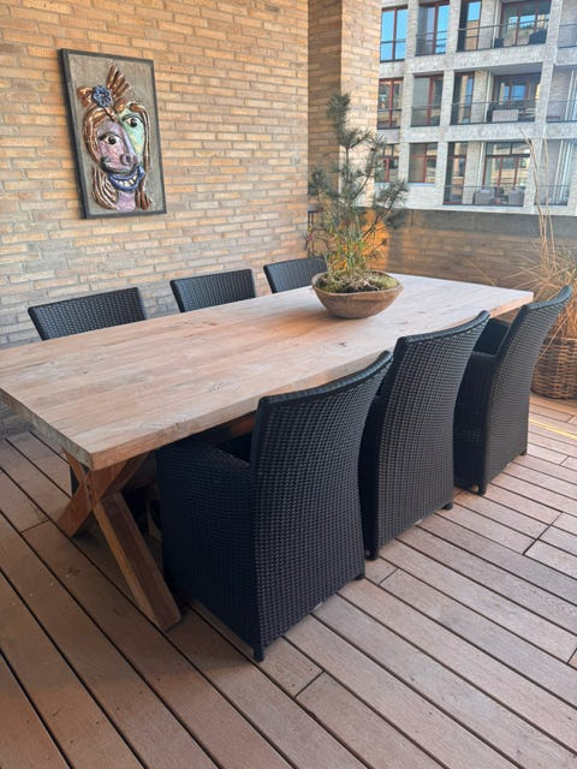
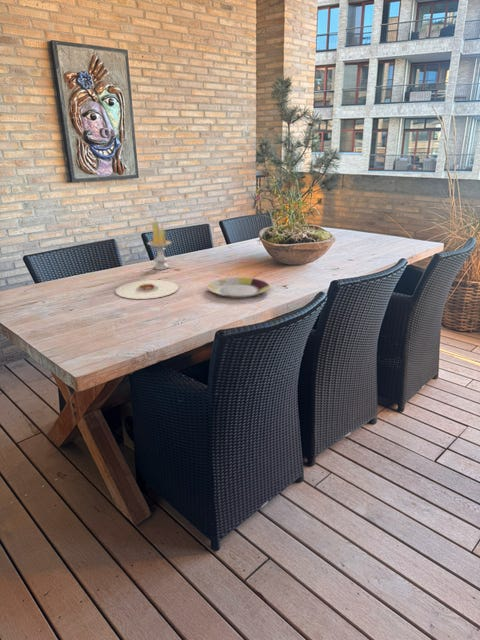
+ plate (147, 287)
+ candle (159, 244)
+ plate (238, 288)
